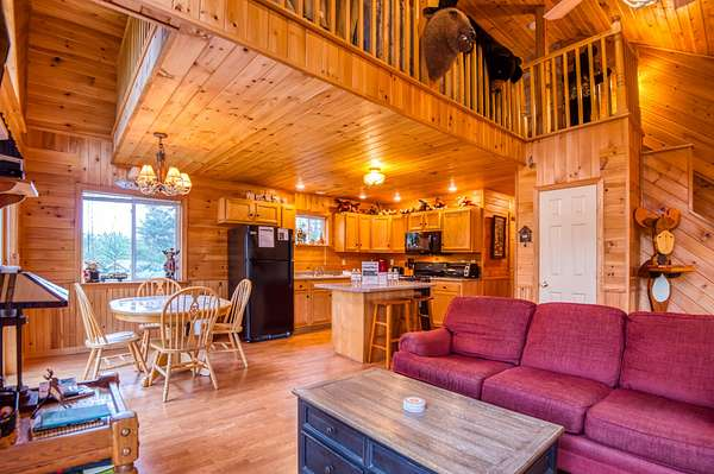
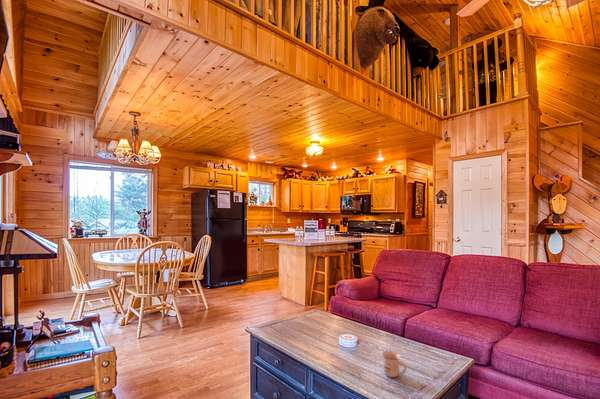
+ mug (394, 366)
